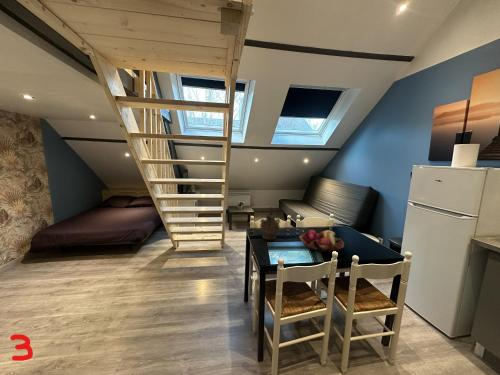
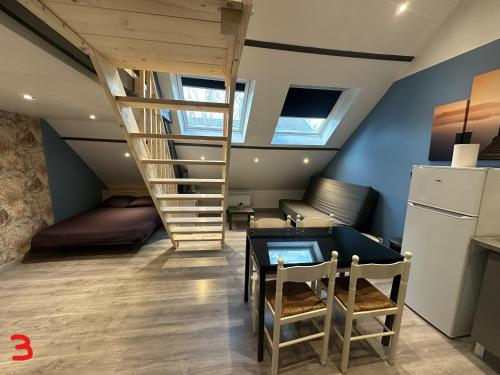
- fruit basket (322, 239)
- ceremonial vessel (270, 222)
